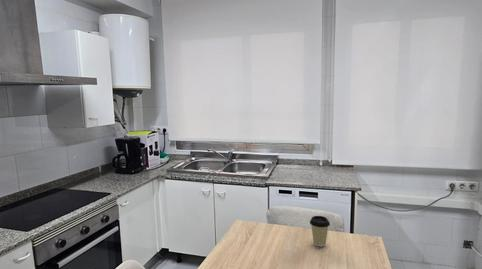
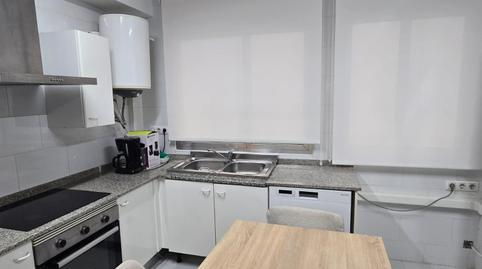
- coffee cup (319, 231)
